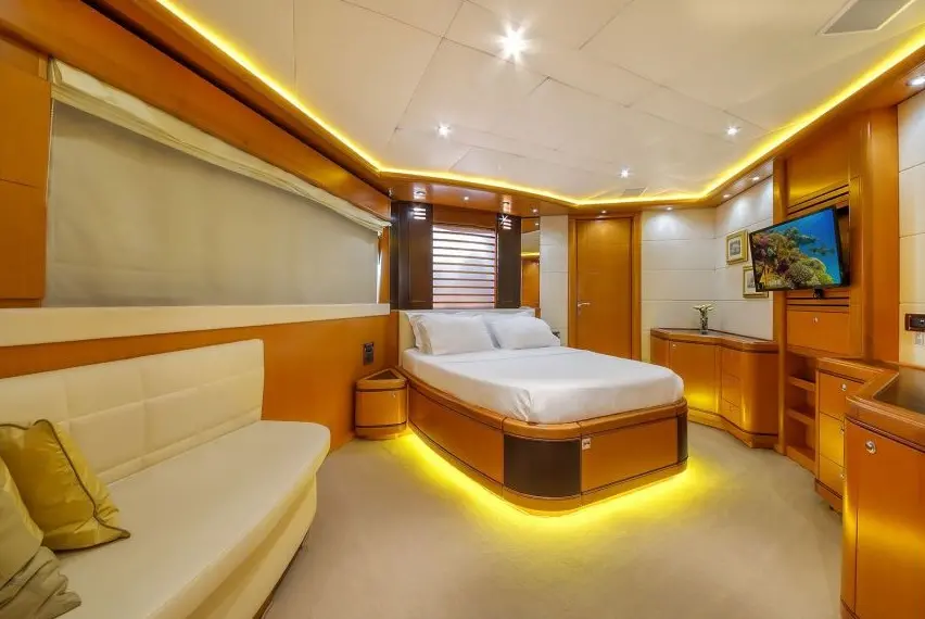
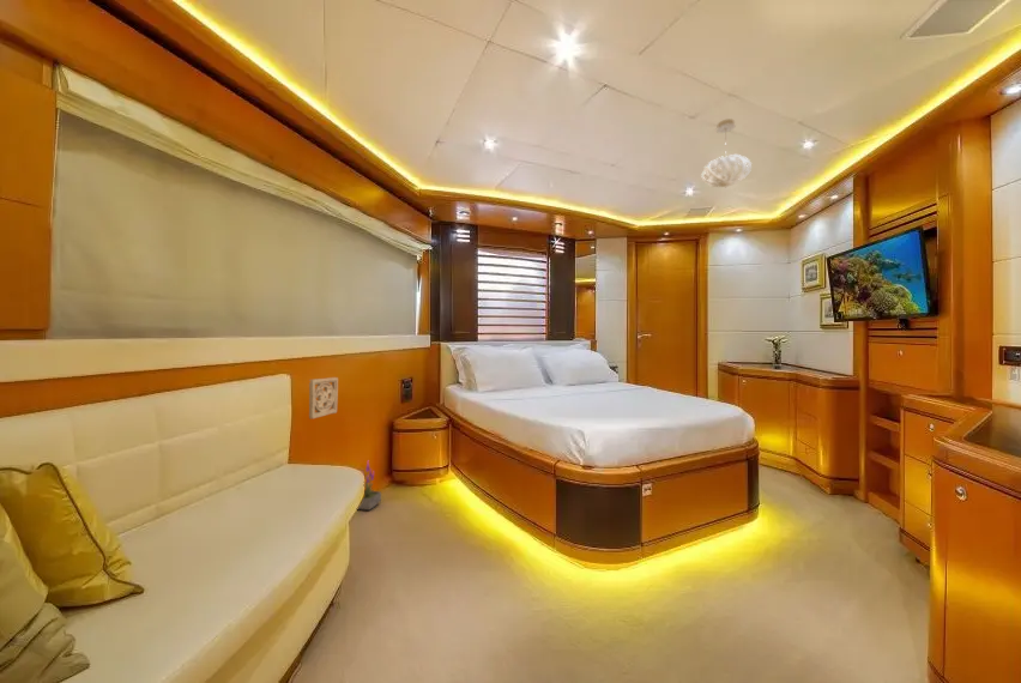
+ pendant light (725, 155)
+ potted plant (367, 483)
+ wall ornament (324, 397)
